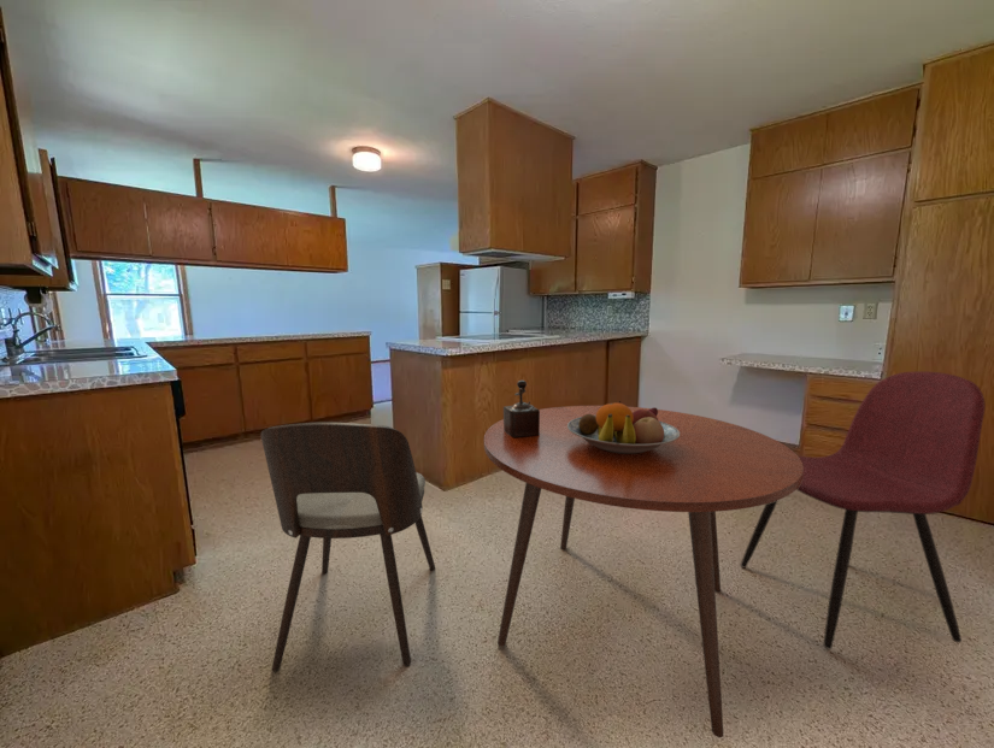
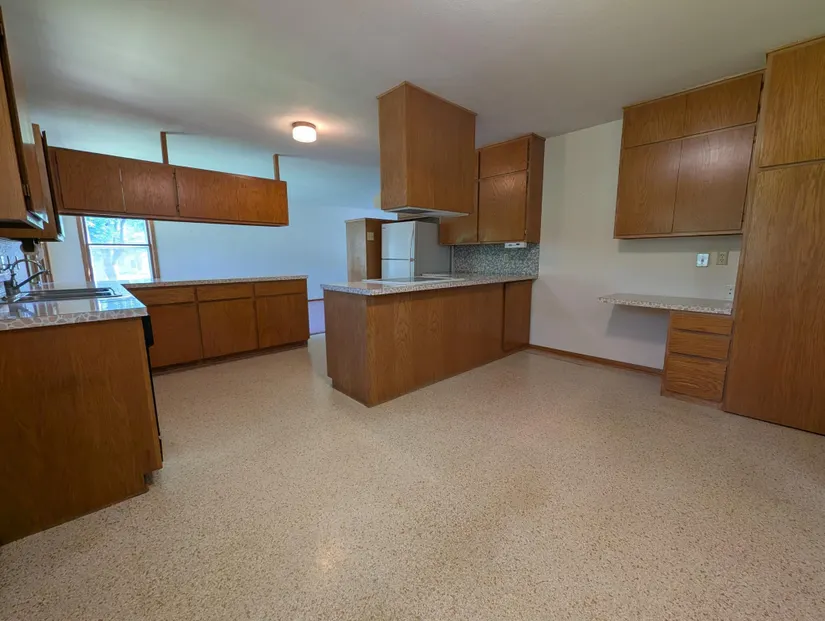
- dining table (625, 507)
- dining chair (355, 512)
- fruit bowl (622, 423)
- dining chair (857, 491)
- pepper mill (519, 406)
